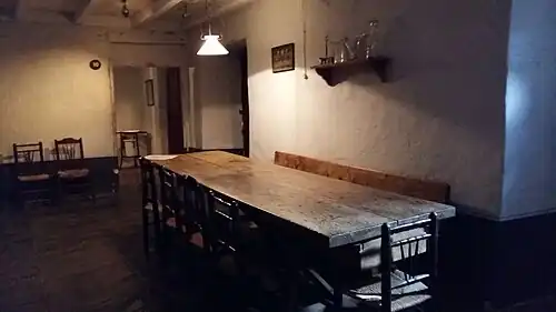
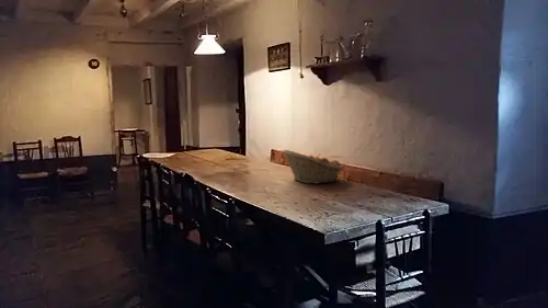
+ fruit basket (311, 164)
